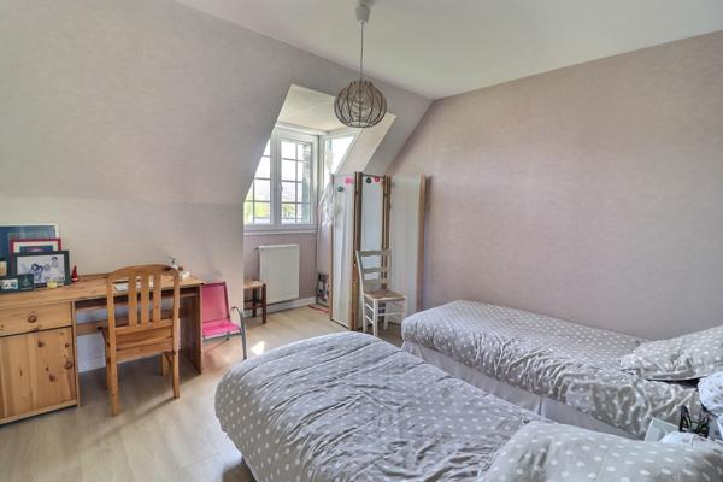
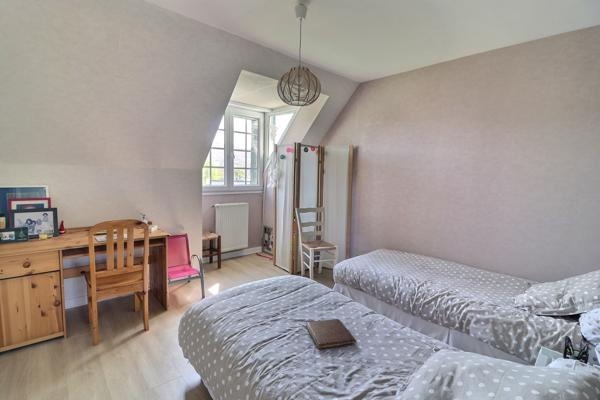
+ book (329, 332)
